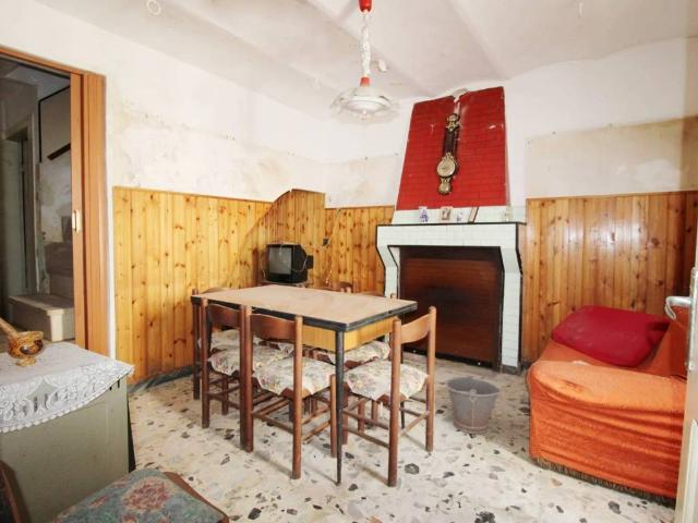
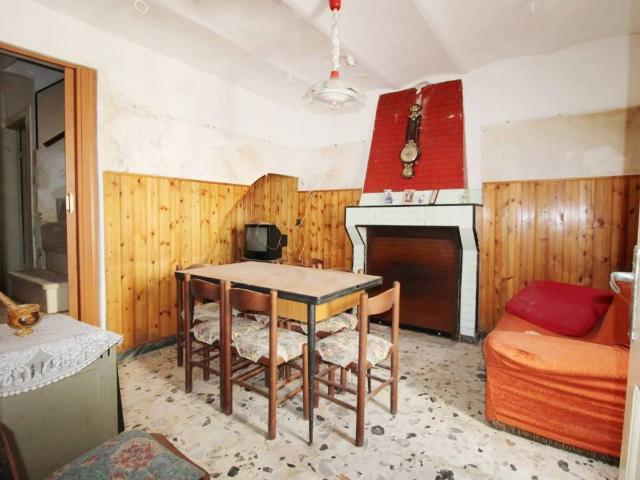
- bucket (471, 403)
